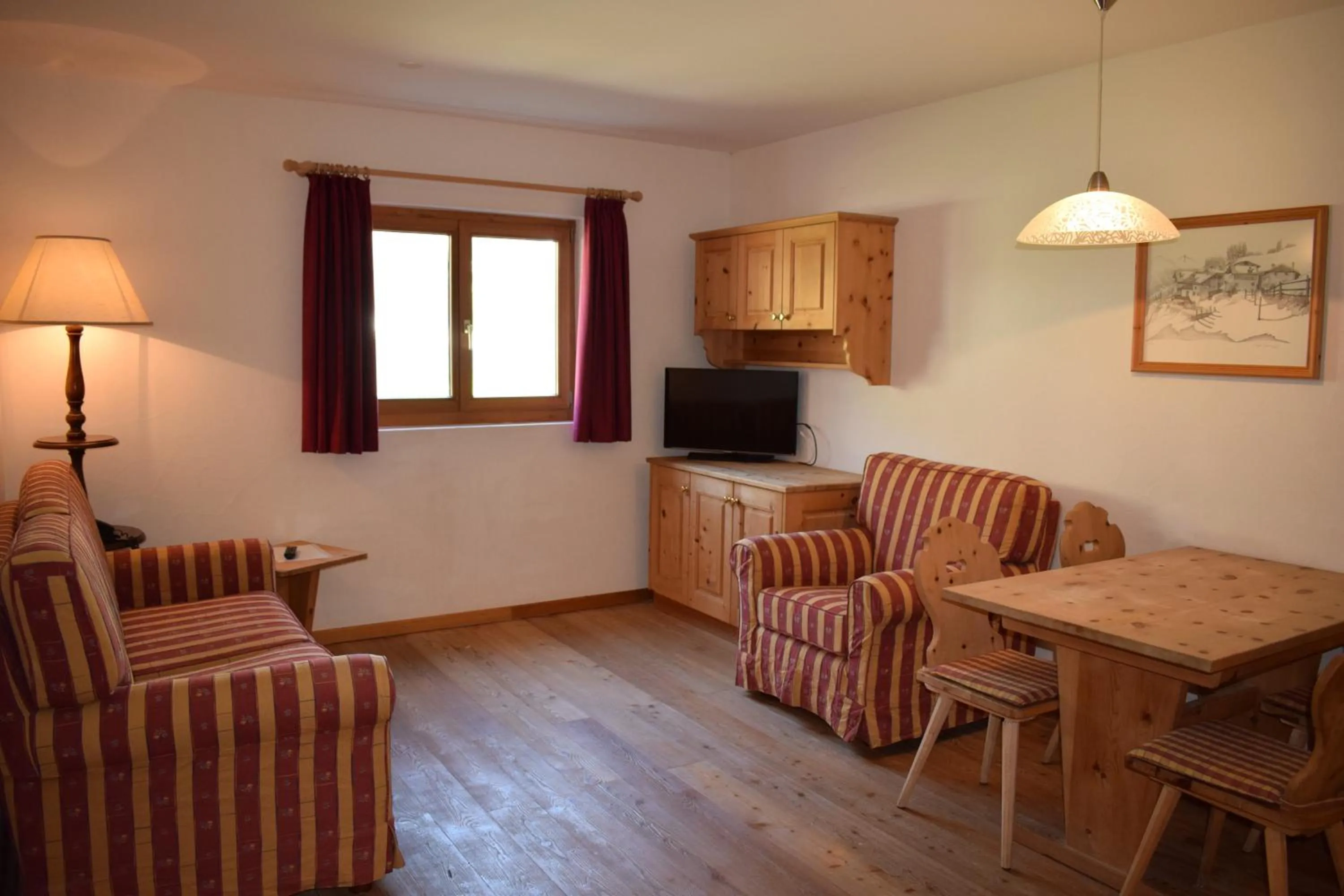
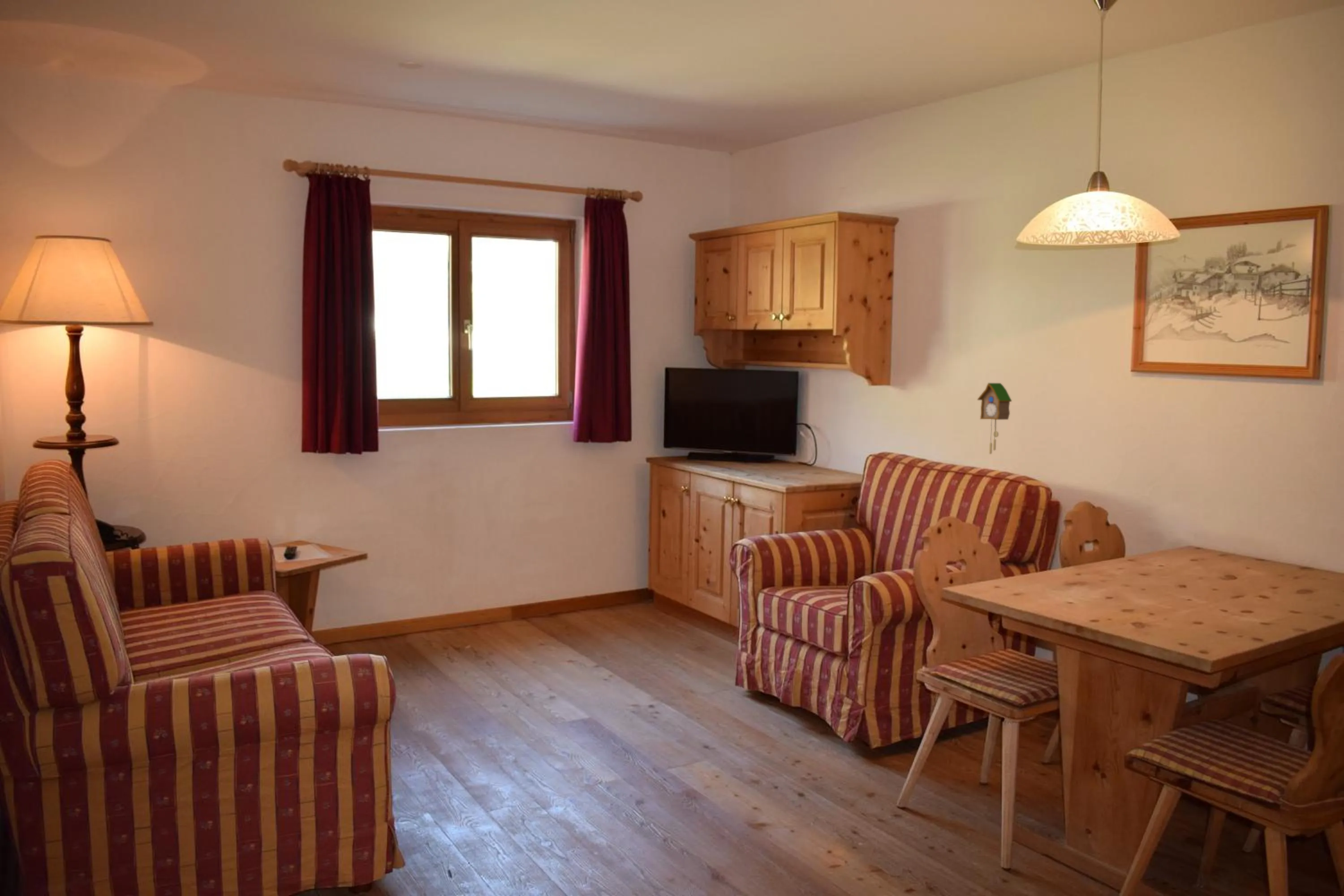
+ cuckoo clock (994, 418)
